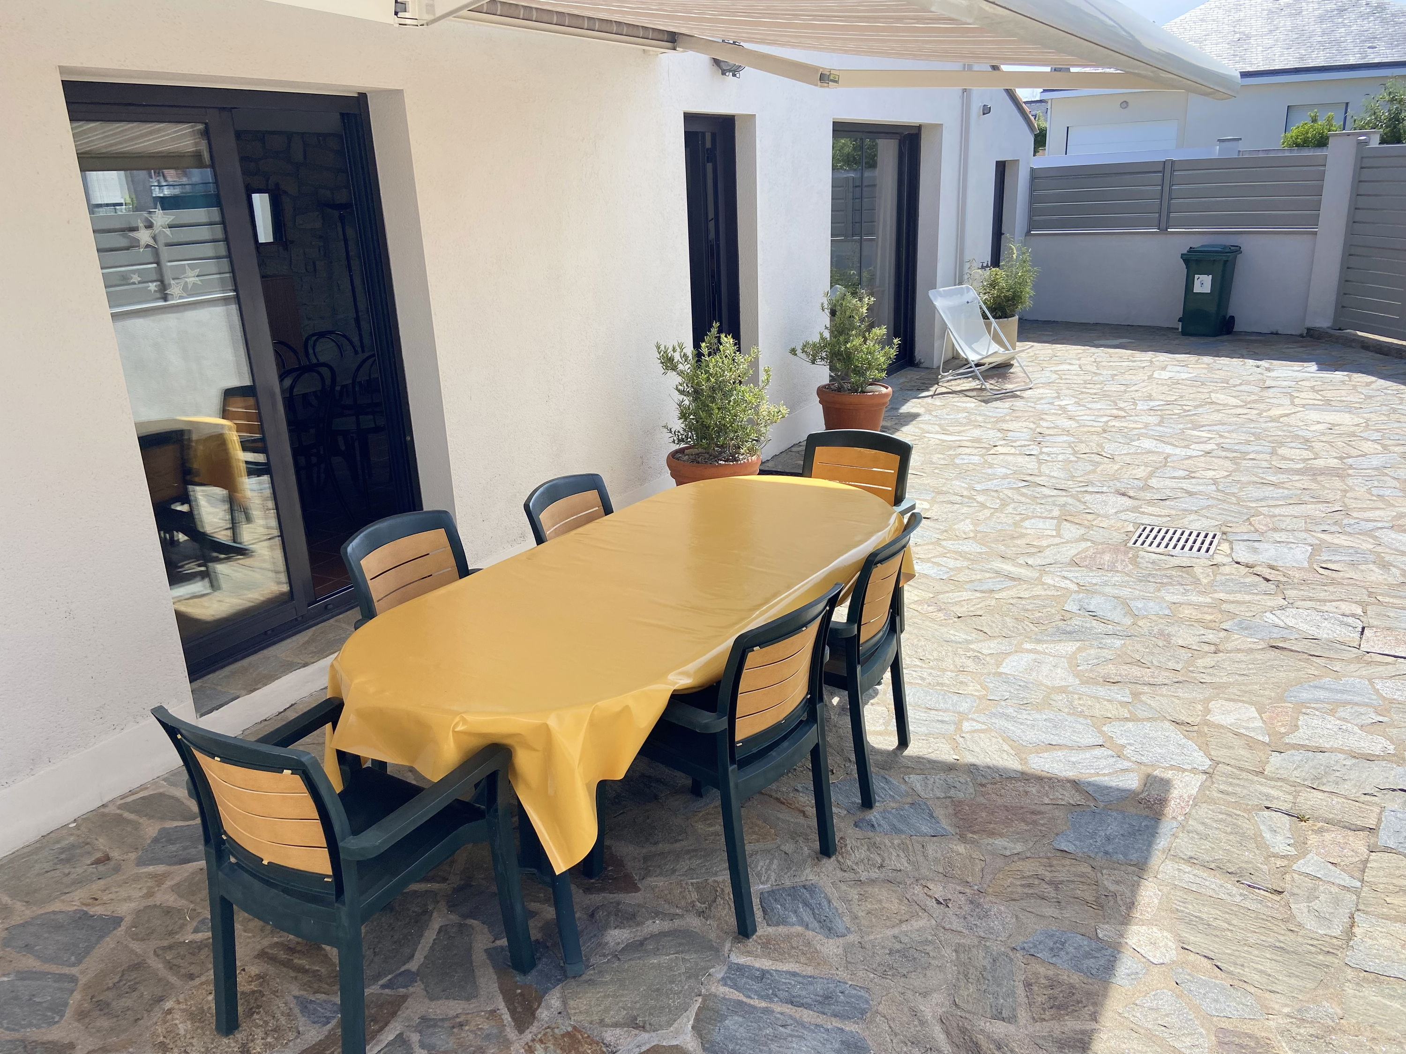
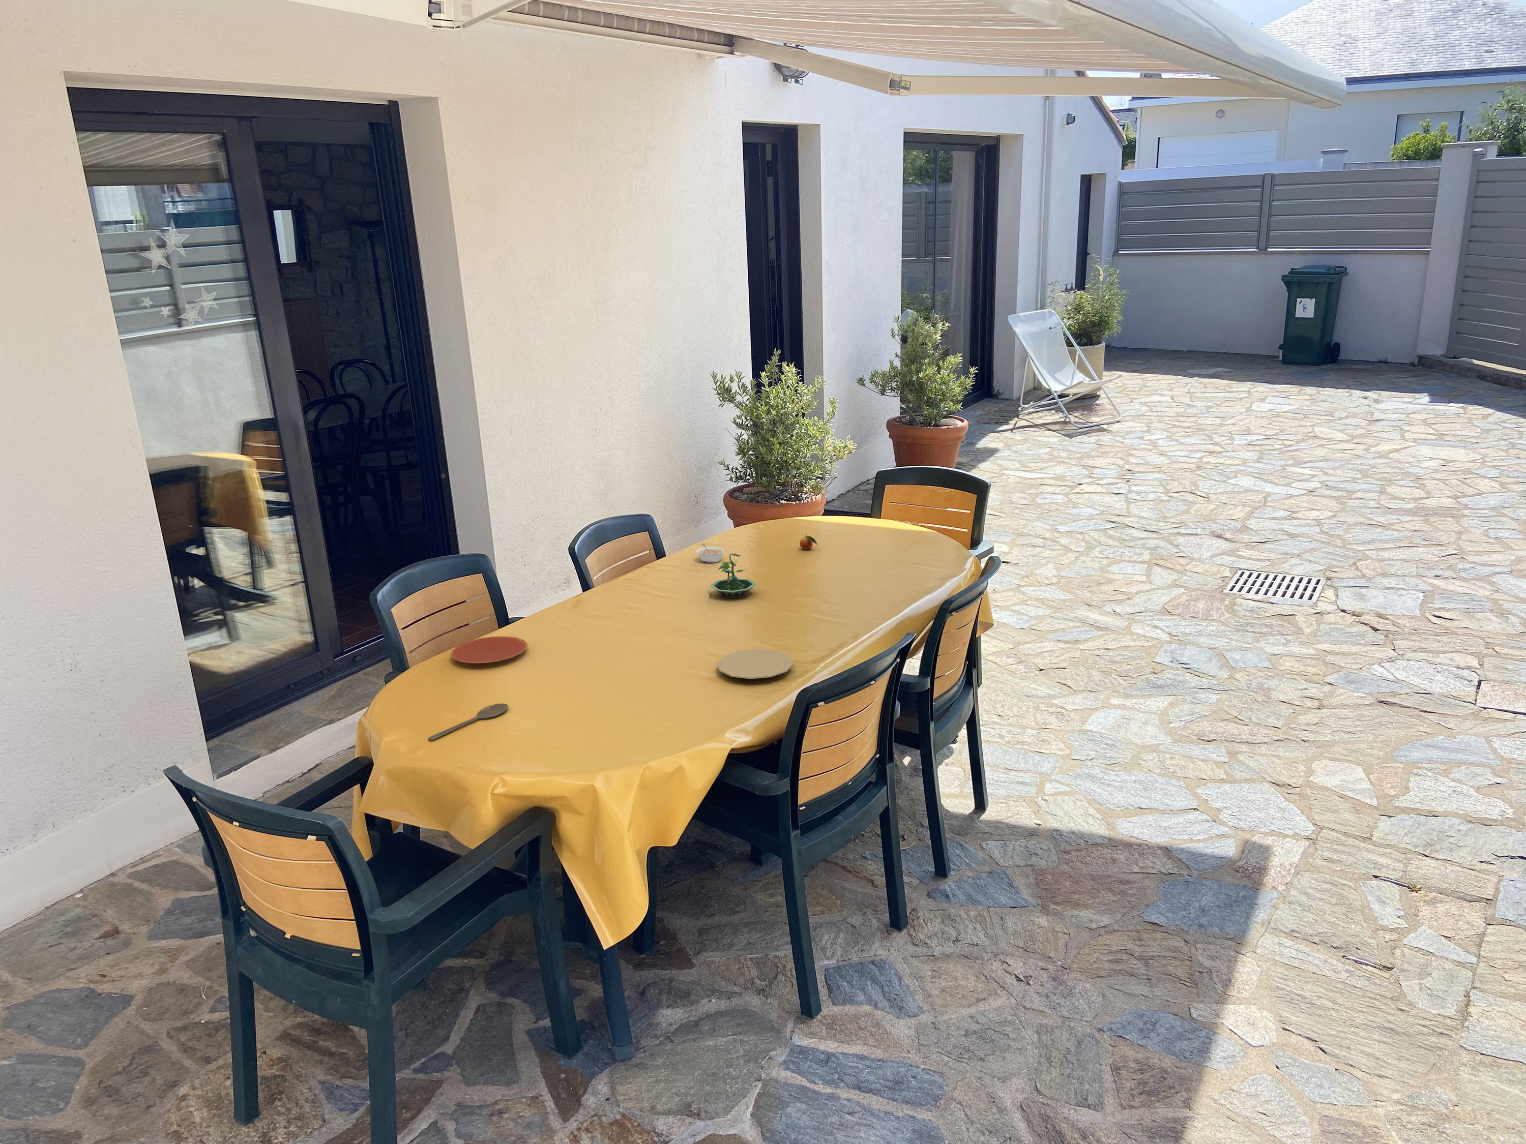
+ fruit (810, 542)
+ plate (489, 651)
+ plate (756, 667)
+ legume (709, 554)
+ wooden spoon (469, 721)
+ terrarium (732, 561)
